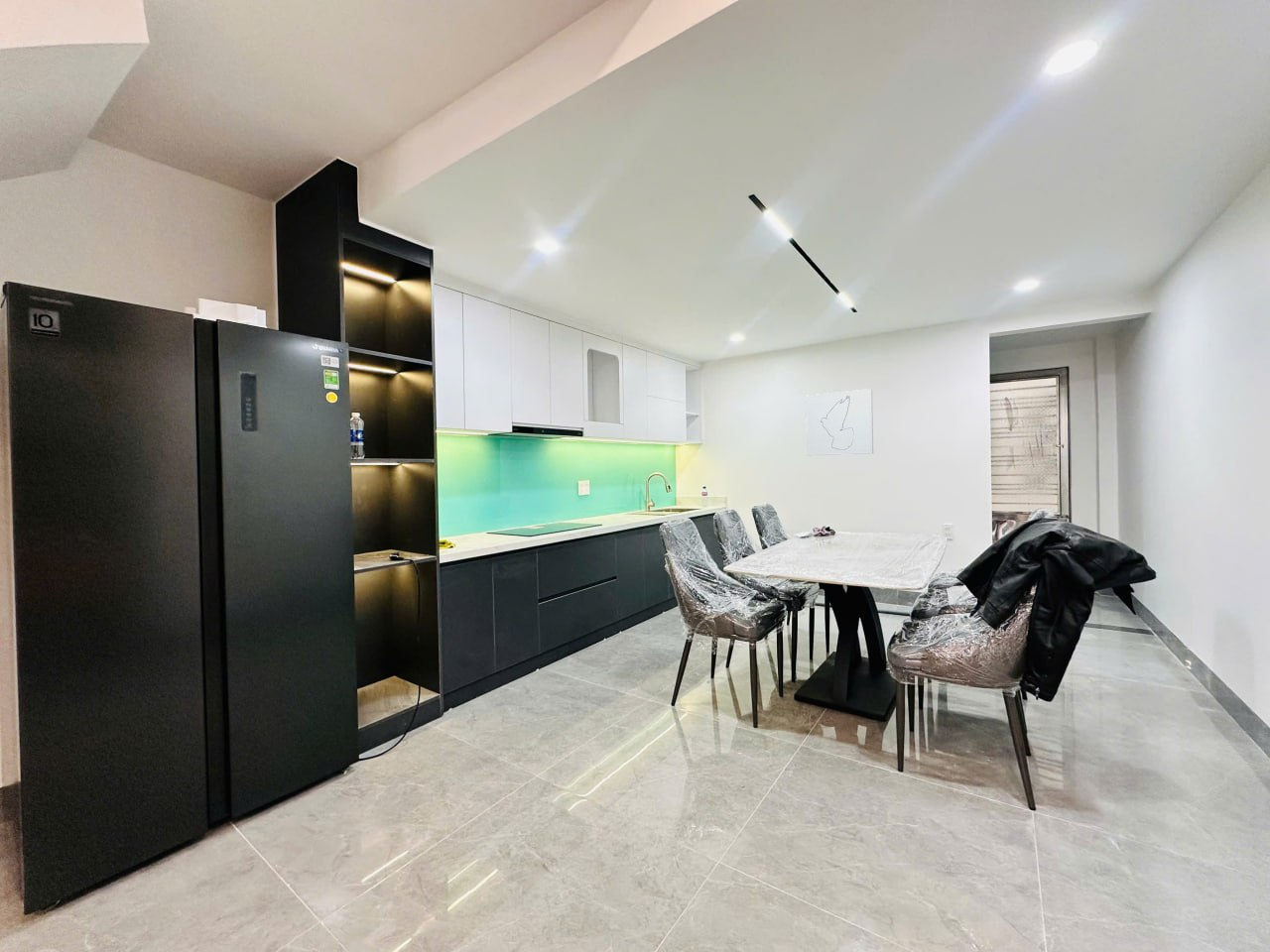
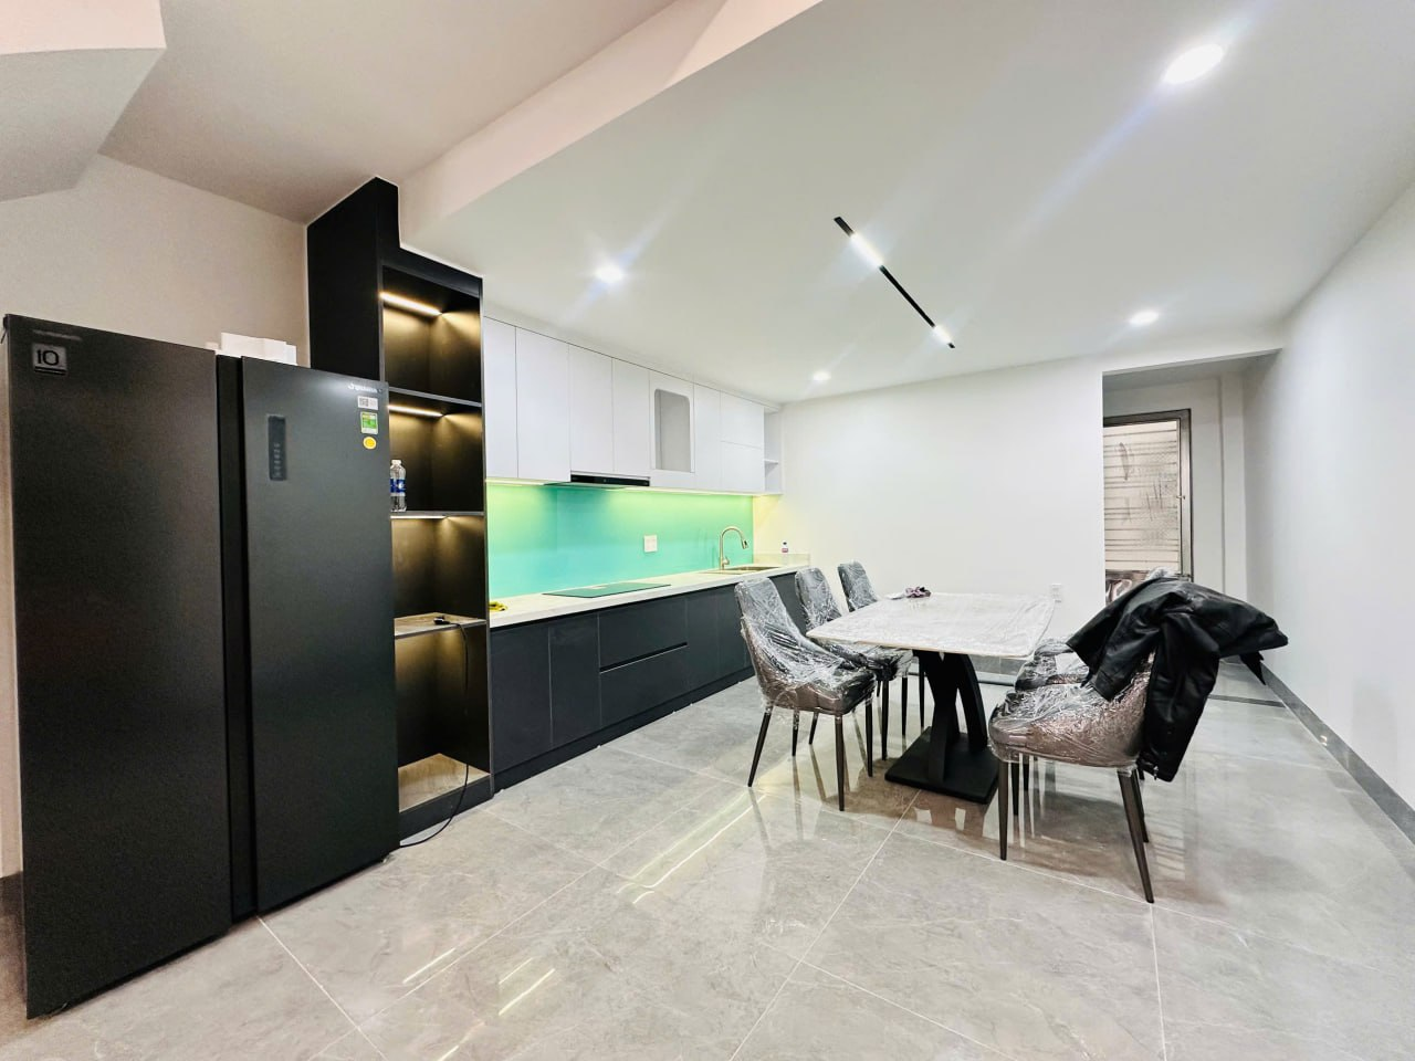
- wall art (838, 423)
